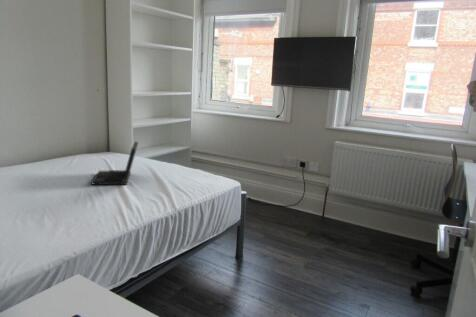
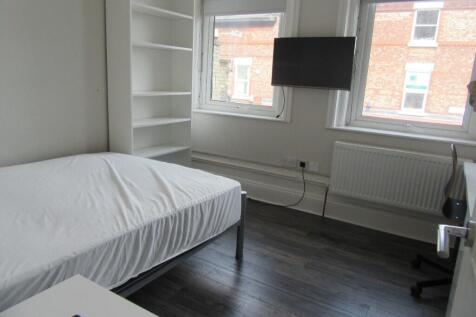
- laptop (116, 170)
